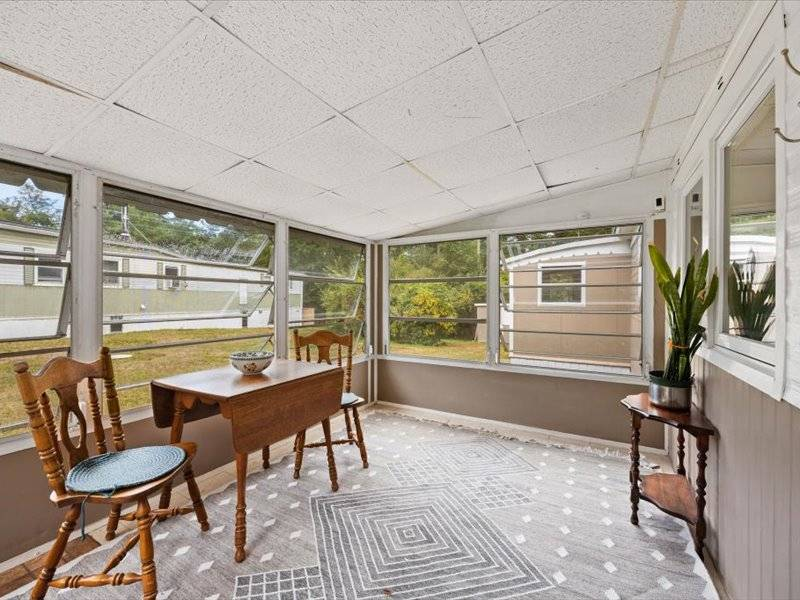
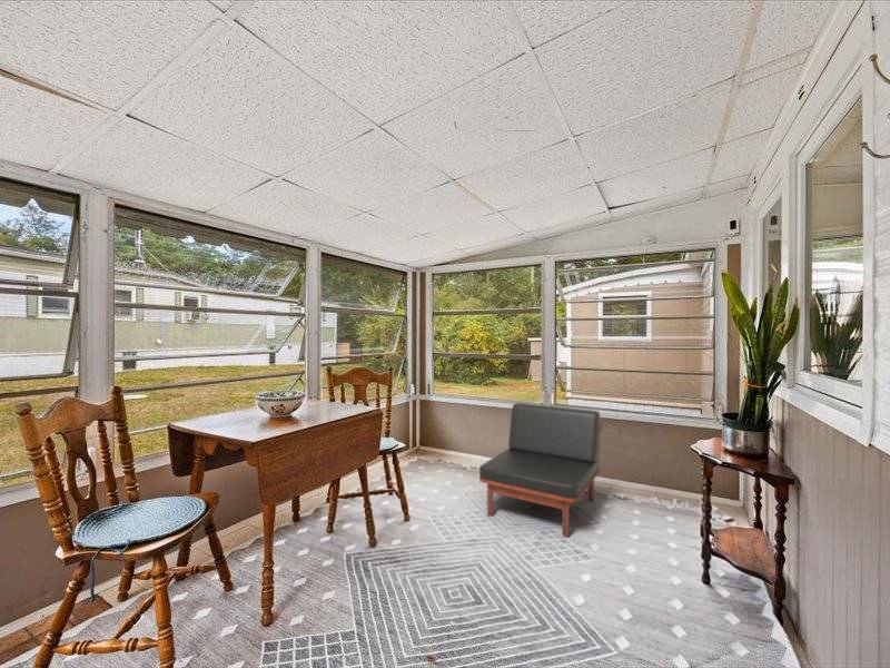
+ armchair (542, 460)
